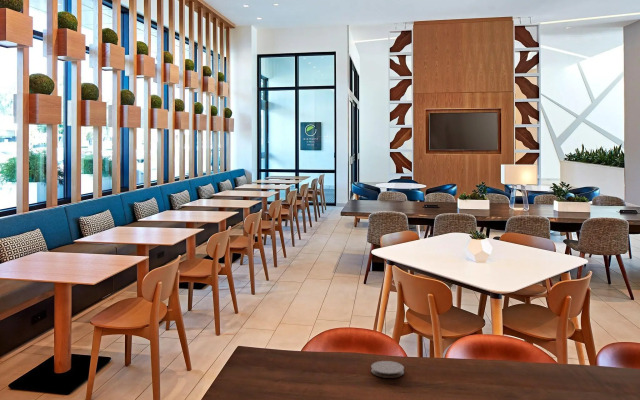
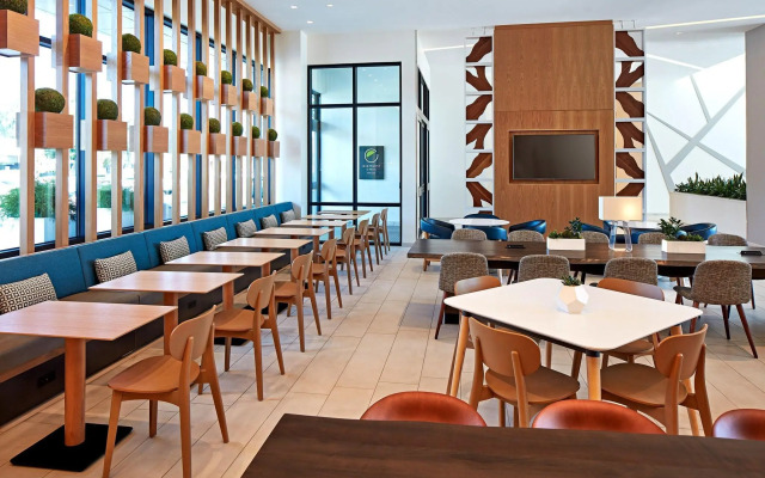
- coaster (387, 369)
